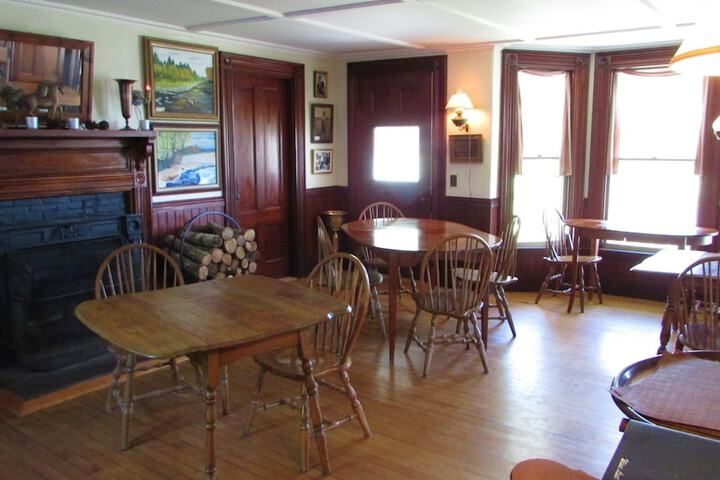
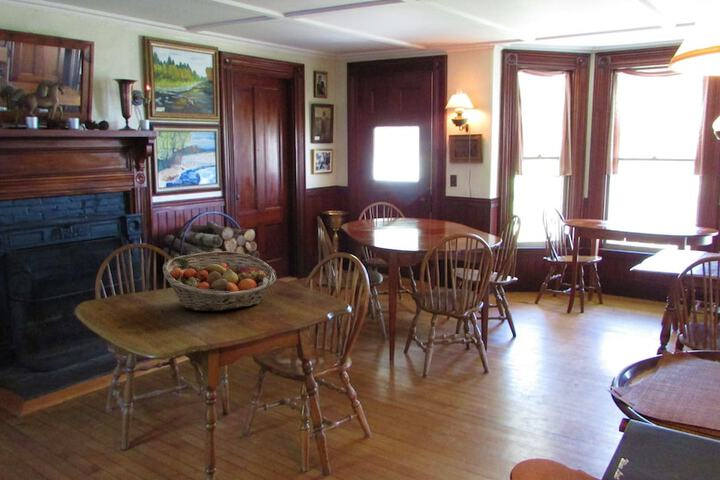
+ fruit basket (220, 279)
